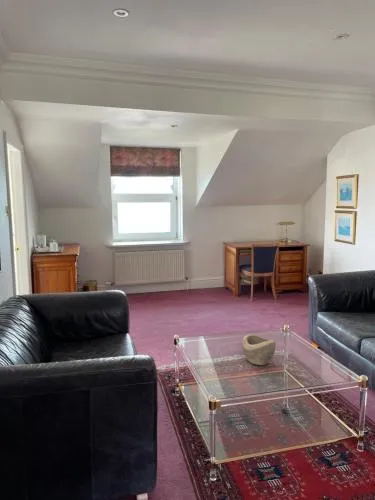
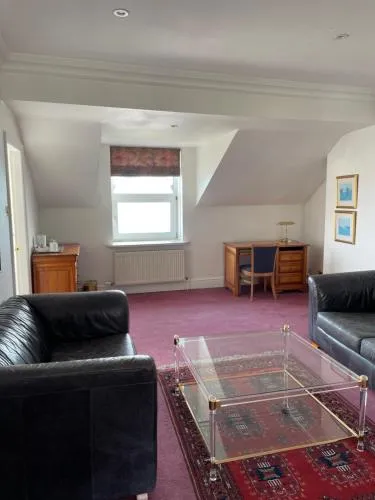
- decorative bowl (258, 350)
